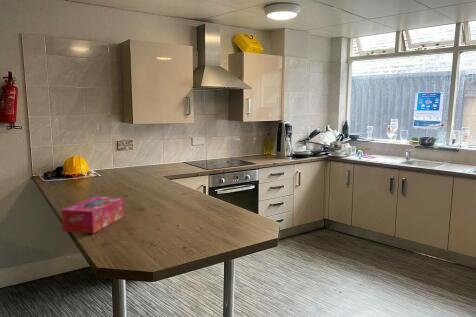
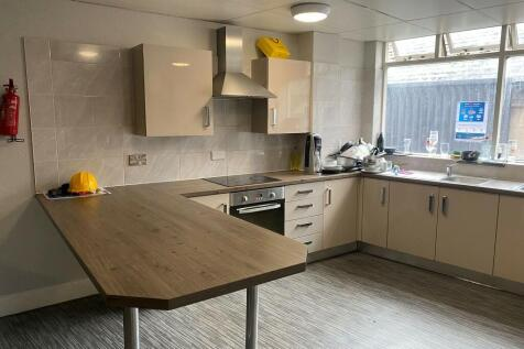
- tissue box (95, 213)
